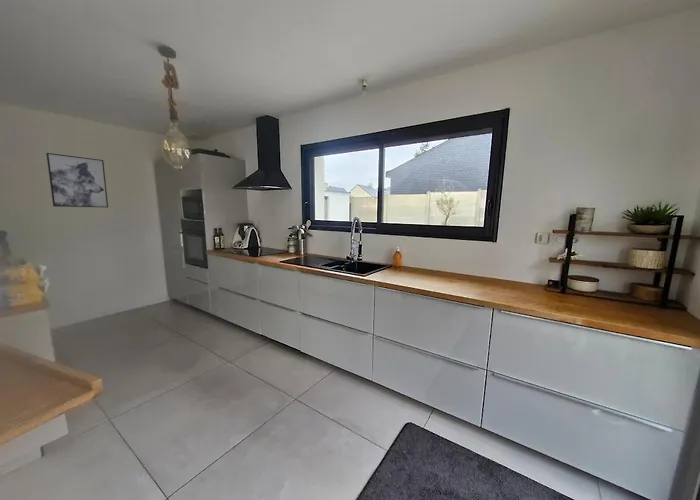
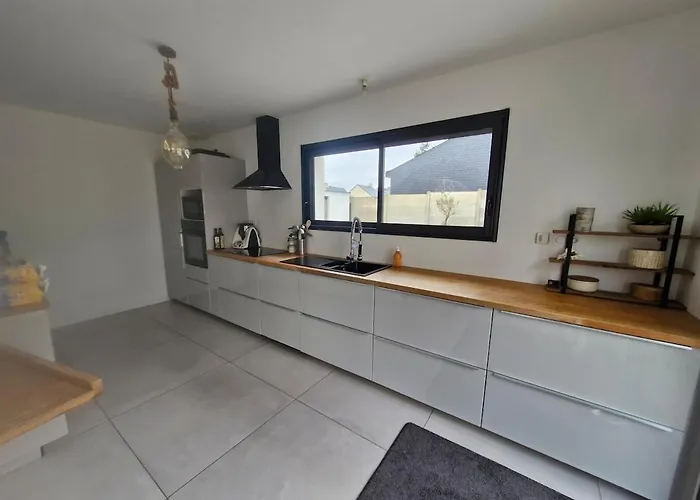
- wall art (79, 182)
